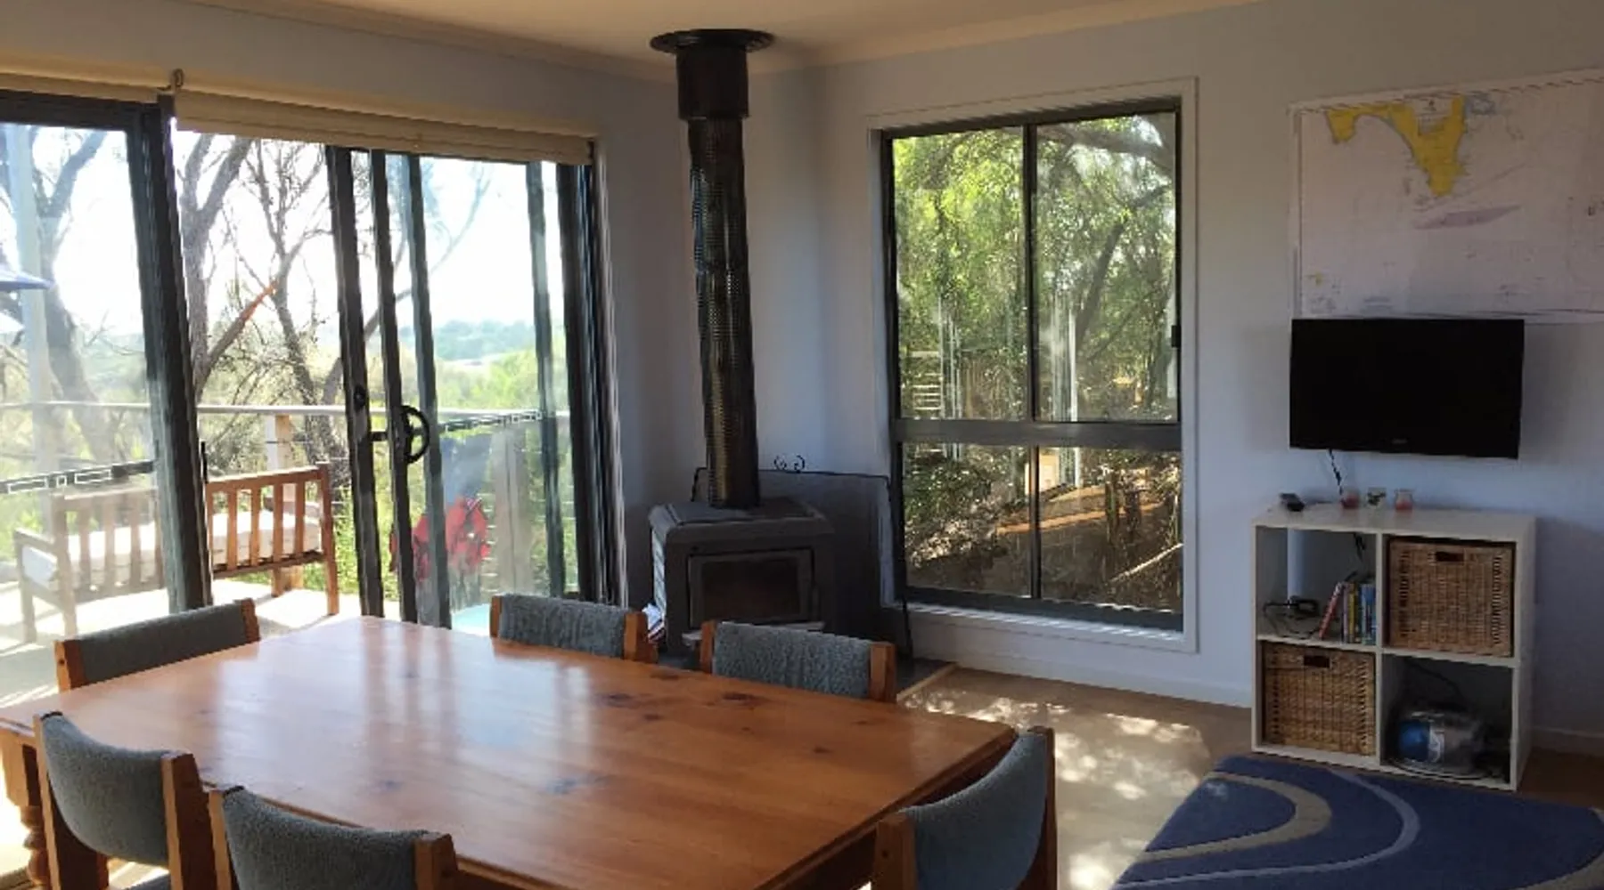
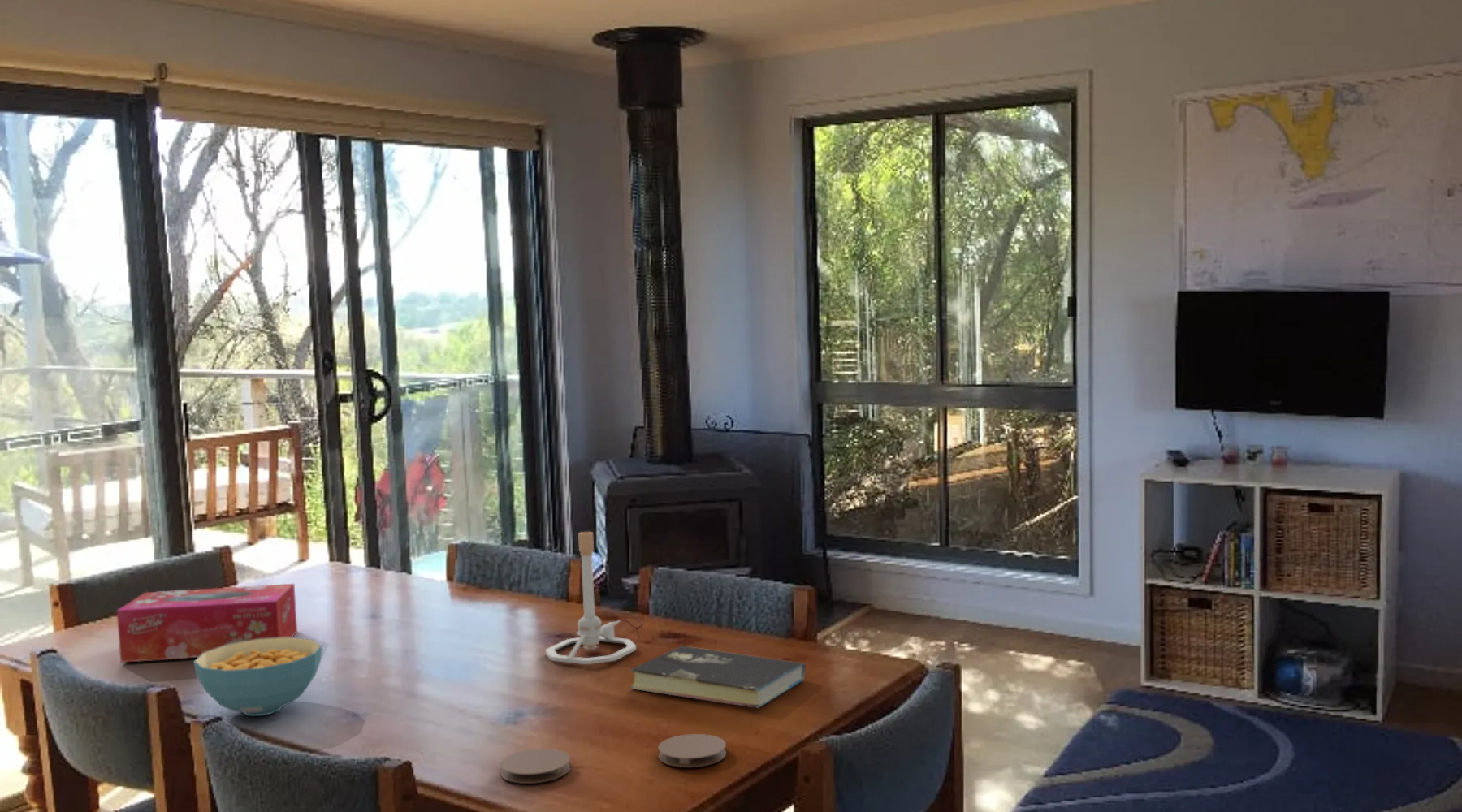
+ lamp base (593, 585)
+ coaster (692, 749)
+ book (718, 674)
+ tissue box (210, 621)
+ coaster (535, 765)
+ cereal bowl (261, 681)
